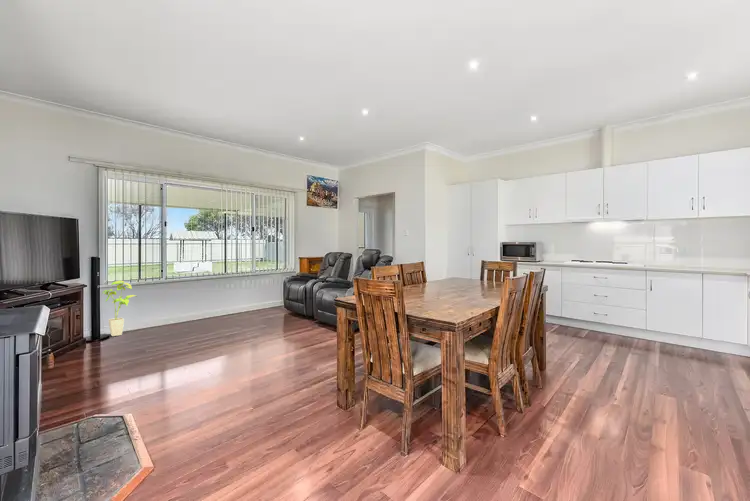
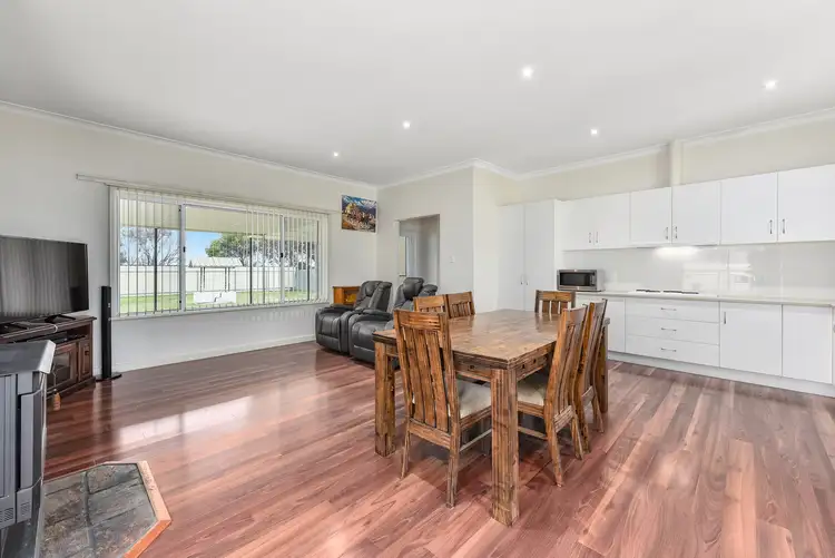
- house plant (120, 307)
